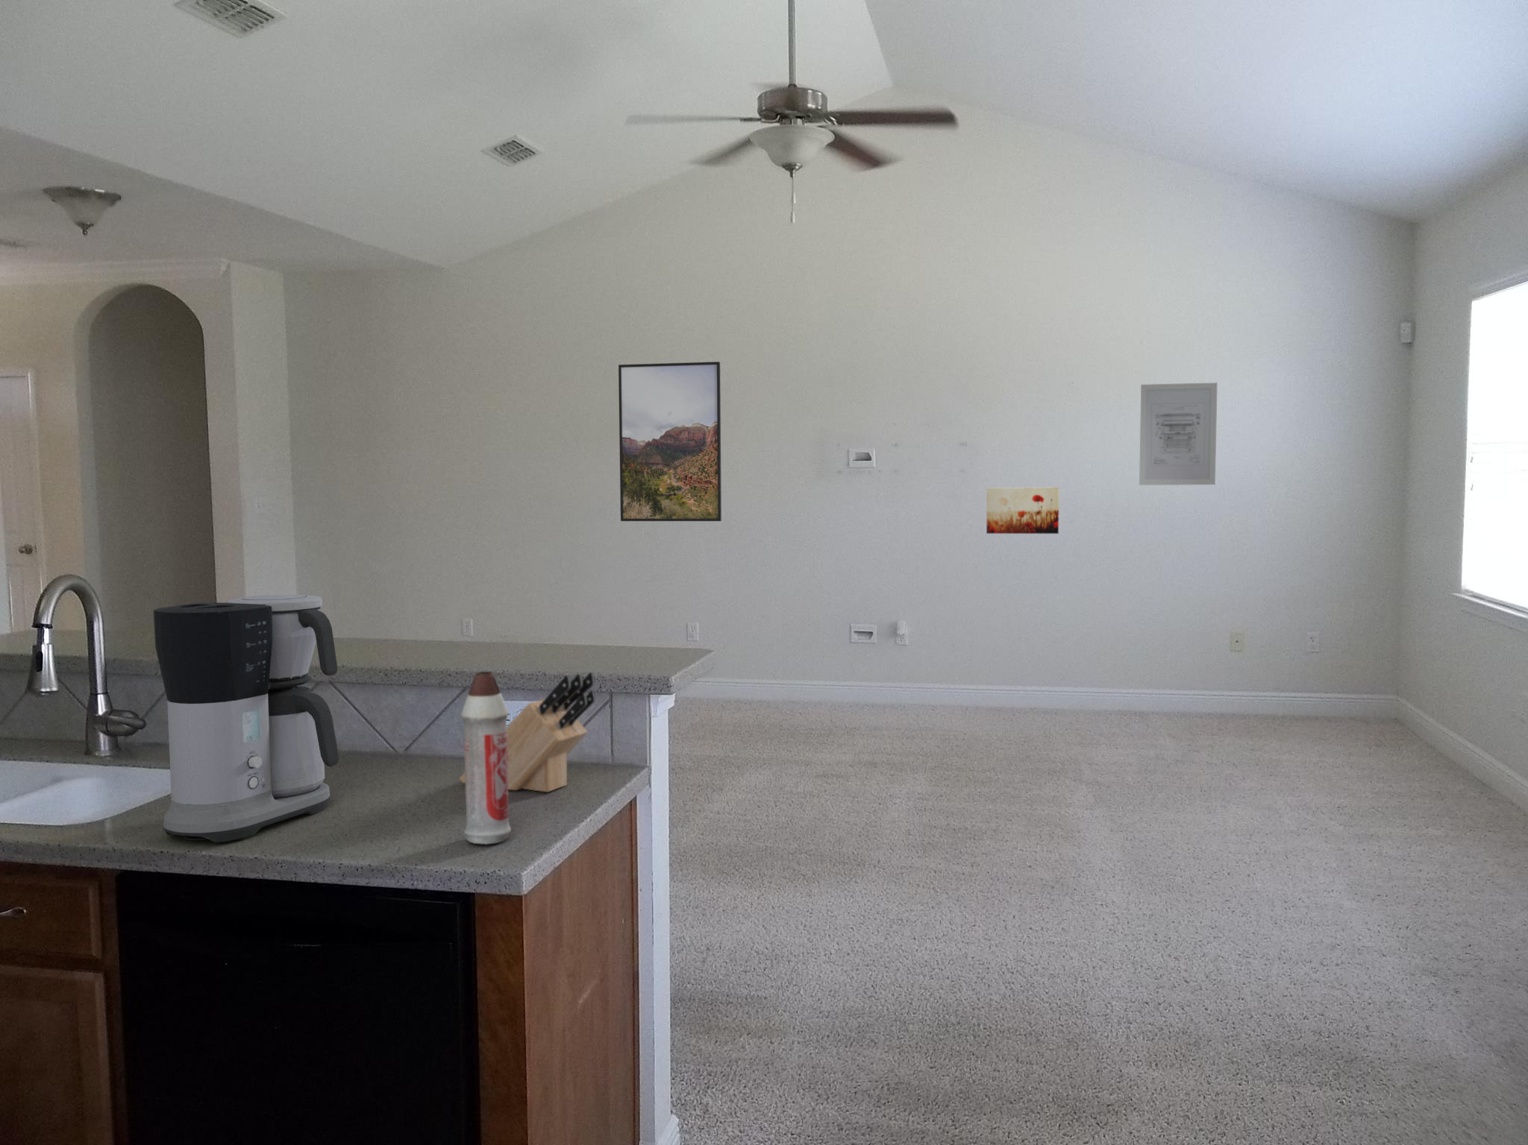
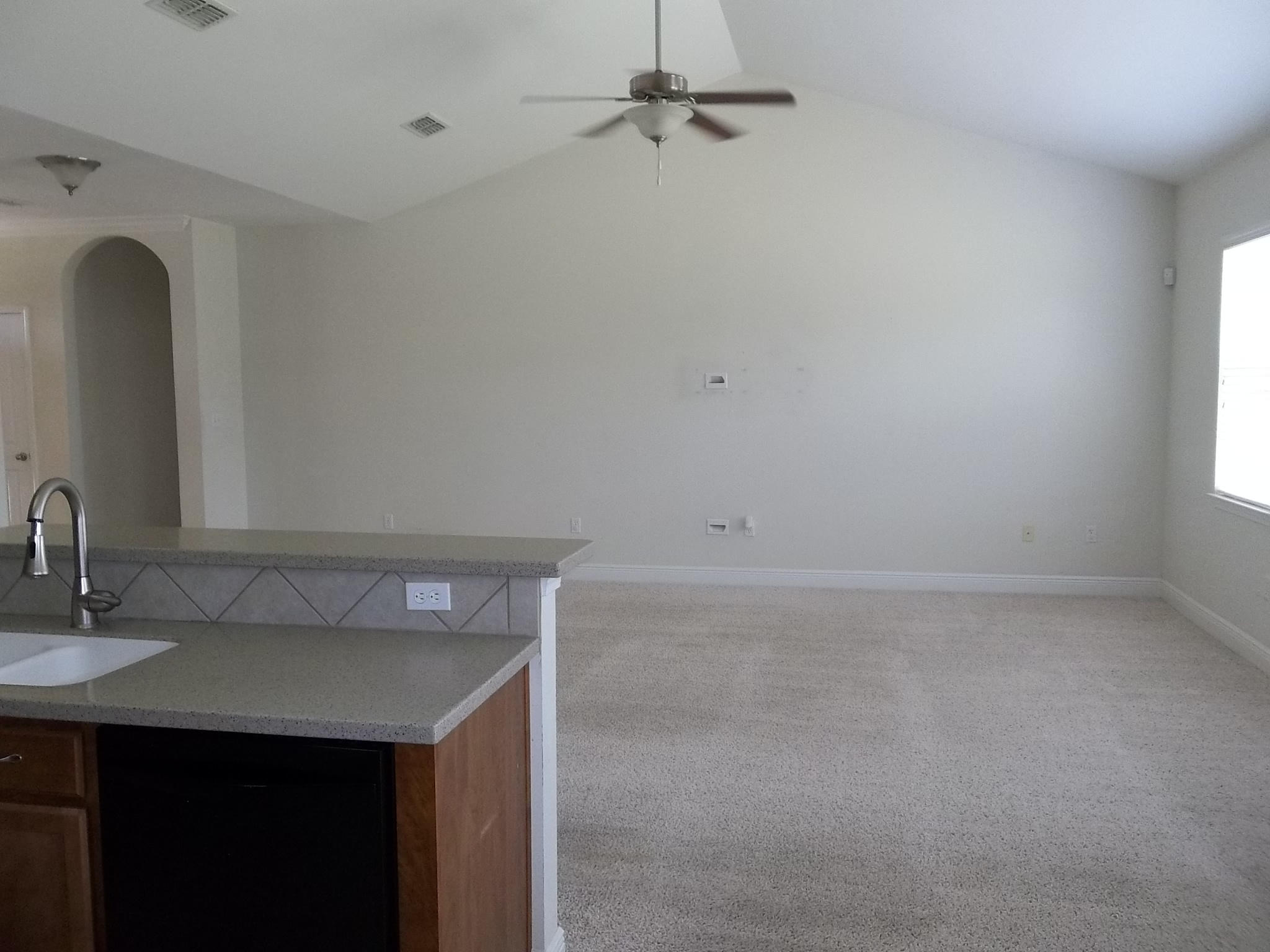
- coffee maker (256, 711)
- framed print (669, 443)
- wall art (1023, 510)
- wall art (1178, 434)
- spray bottle (485, 755)
- knife block (531, 726)
